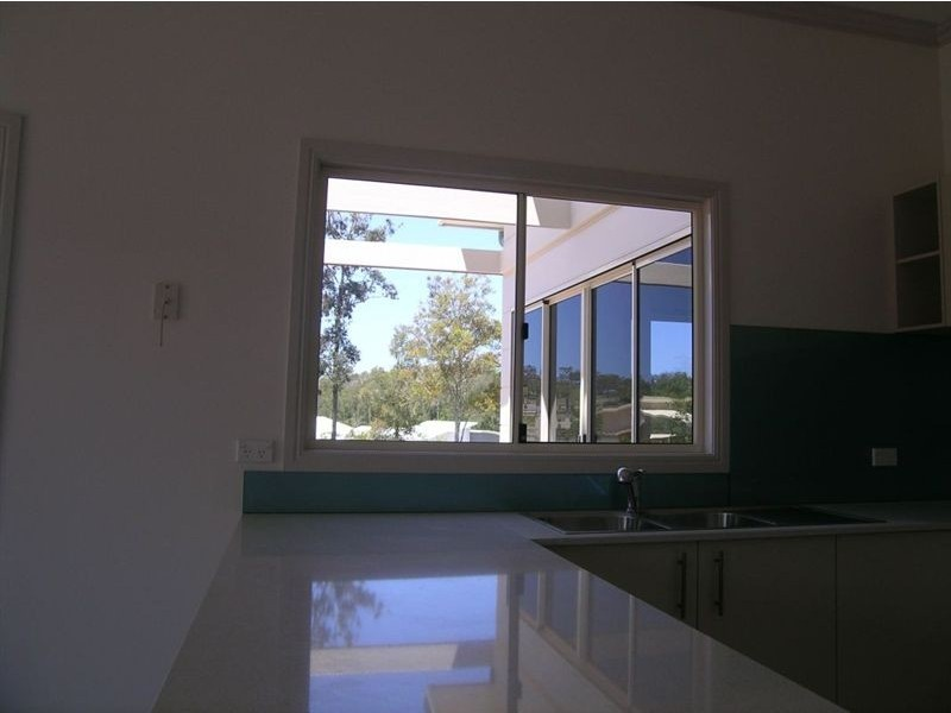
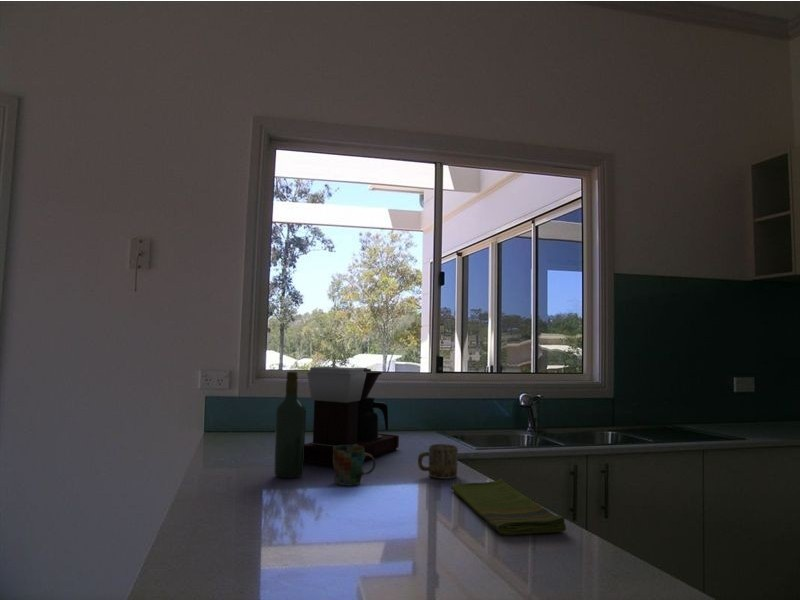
+ dish towel (501, 502)
+ wine bottle (290, 423)
+ mug (354, 465)
+ coffee maker (351, 411)
+ mug (437, 461)
